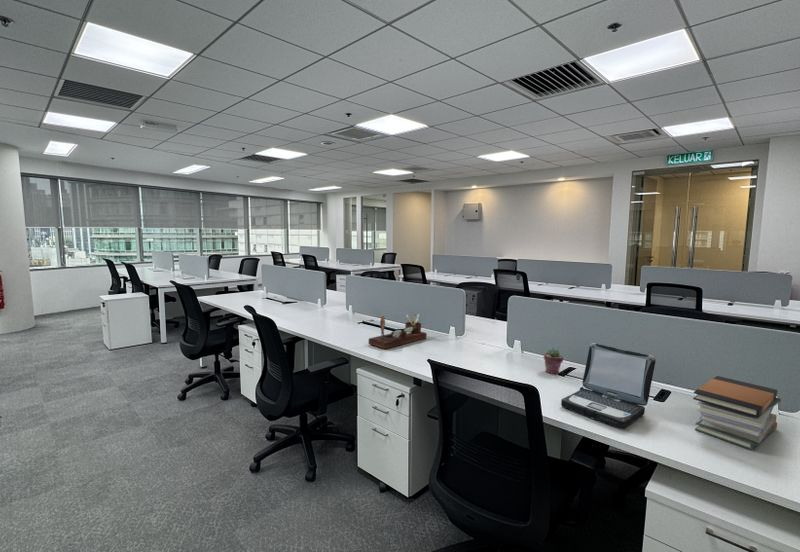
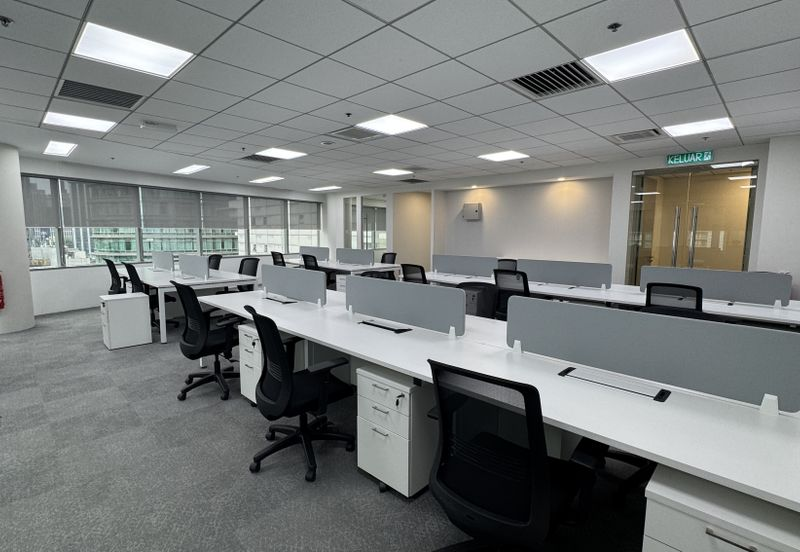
- potted succulent (553, 359)
- laptop (606, 381)
- book stack (735, 410)
- desk organizer (400, 329)
